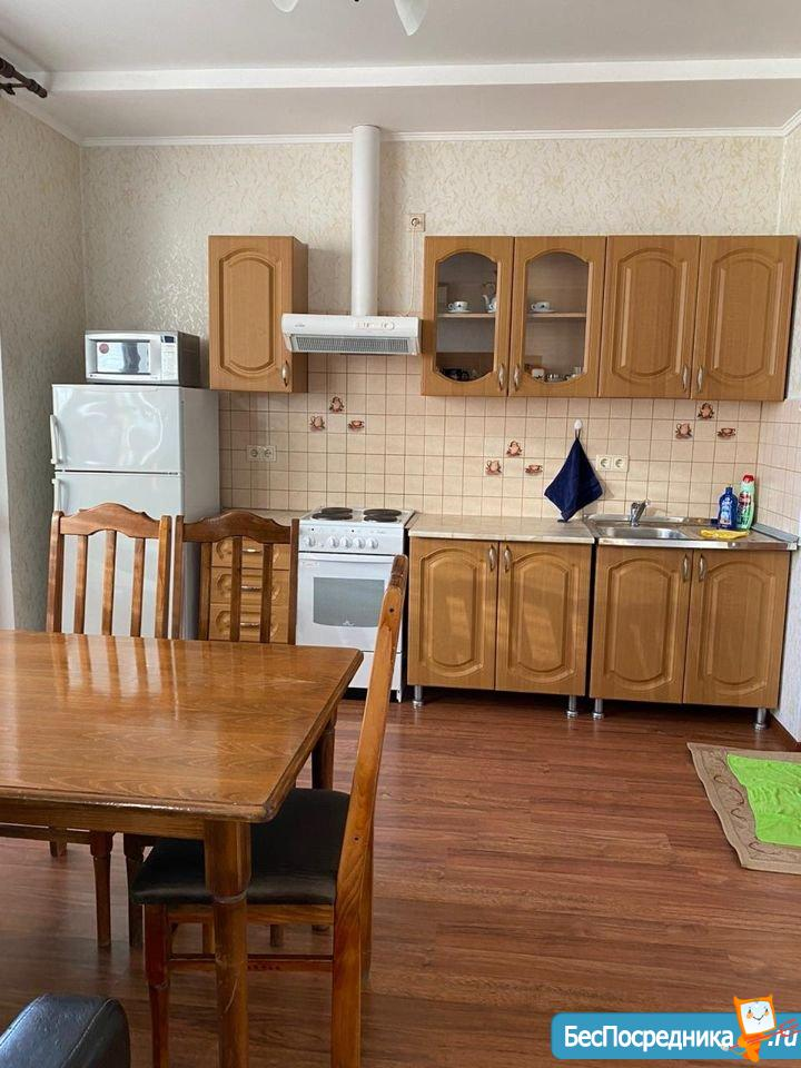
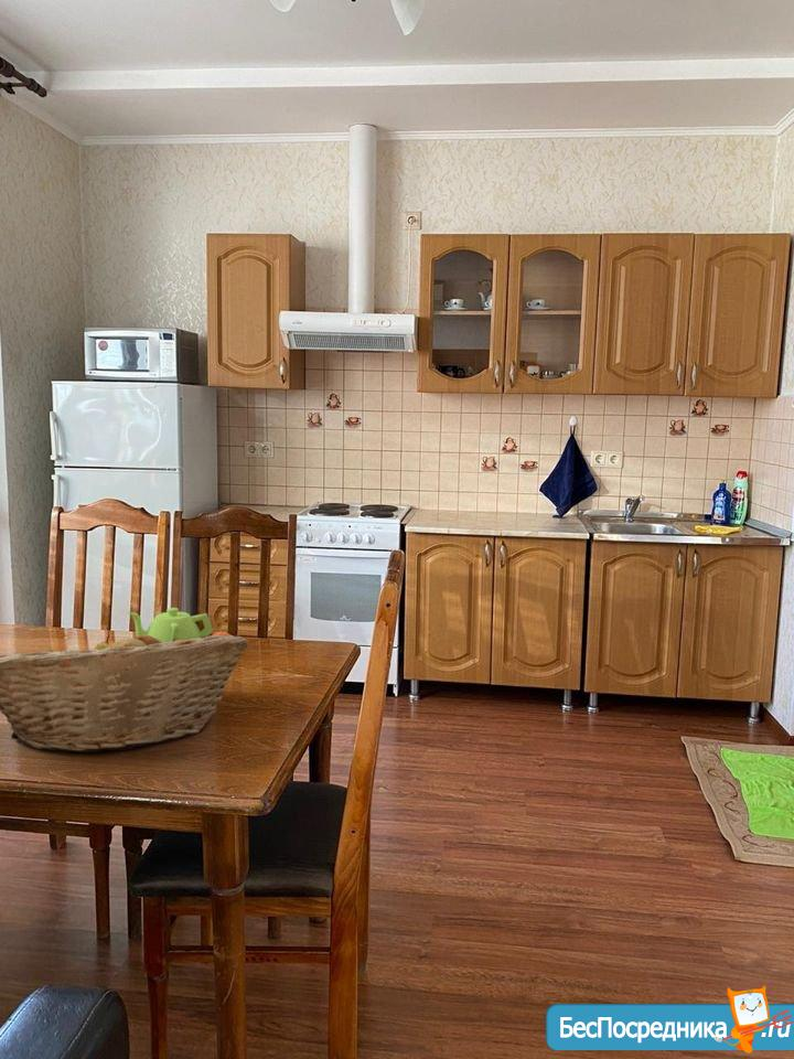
+ fruit basket (115, 675)
+ teapot (171, 632)
